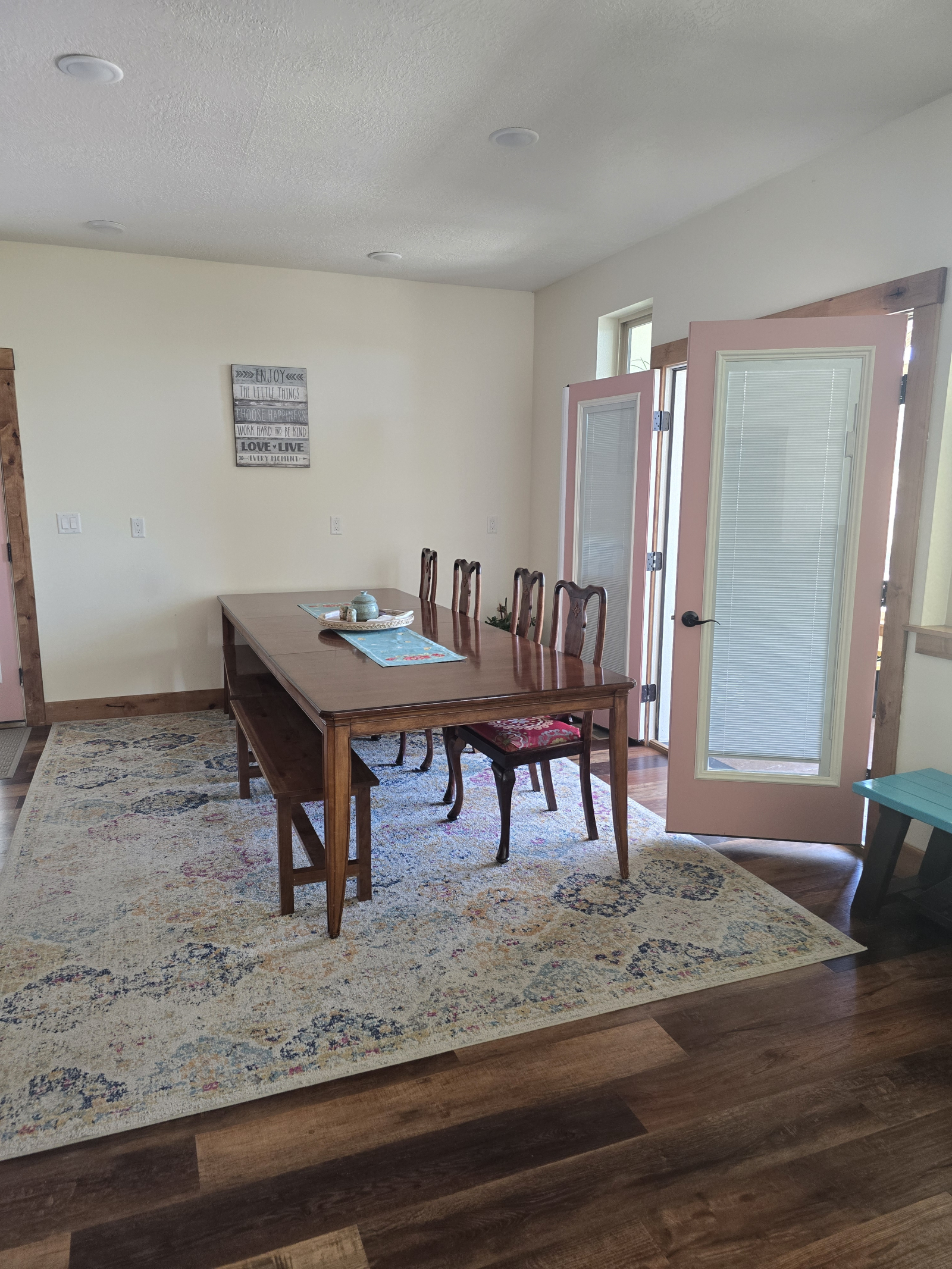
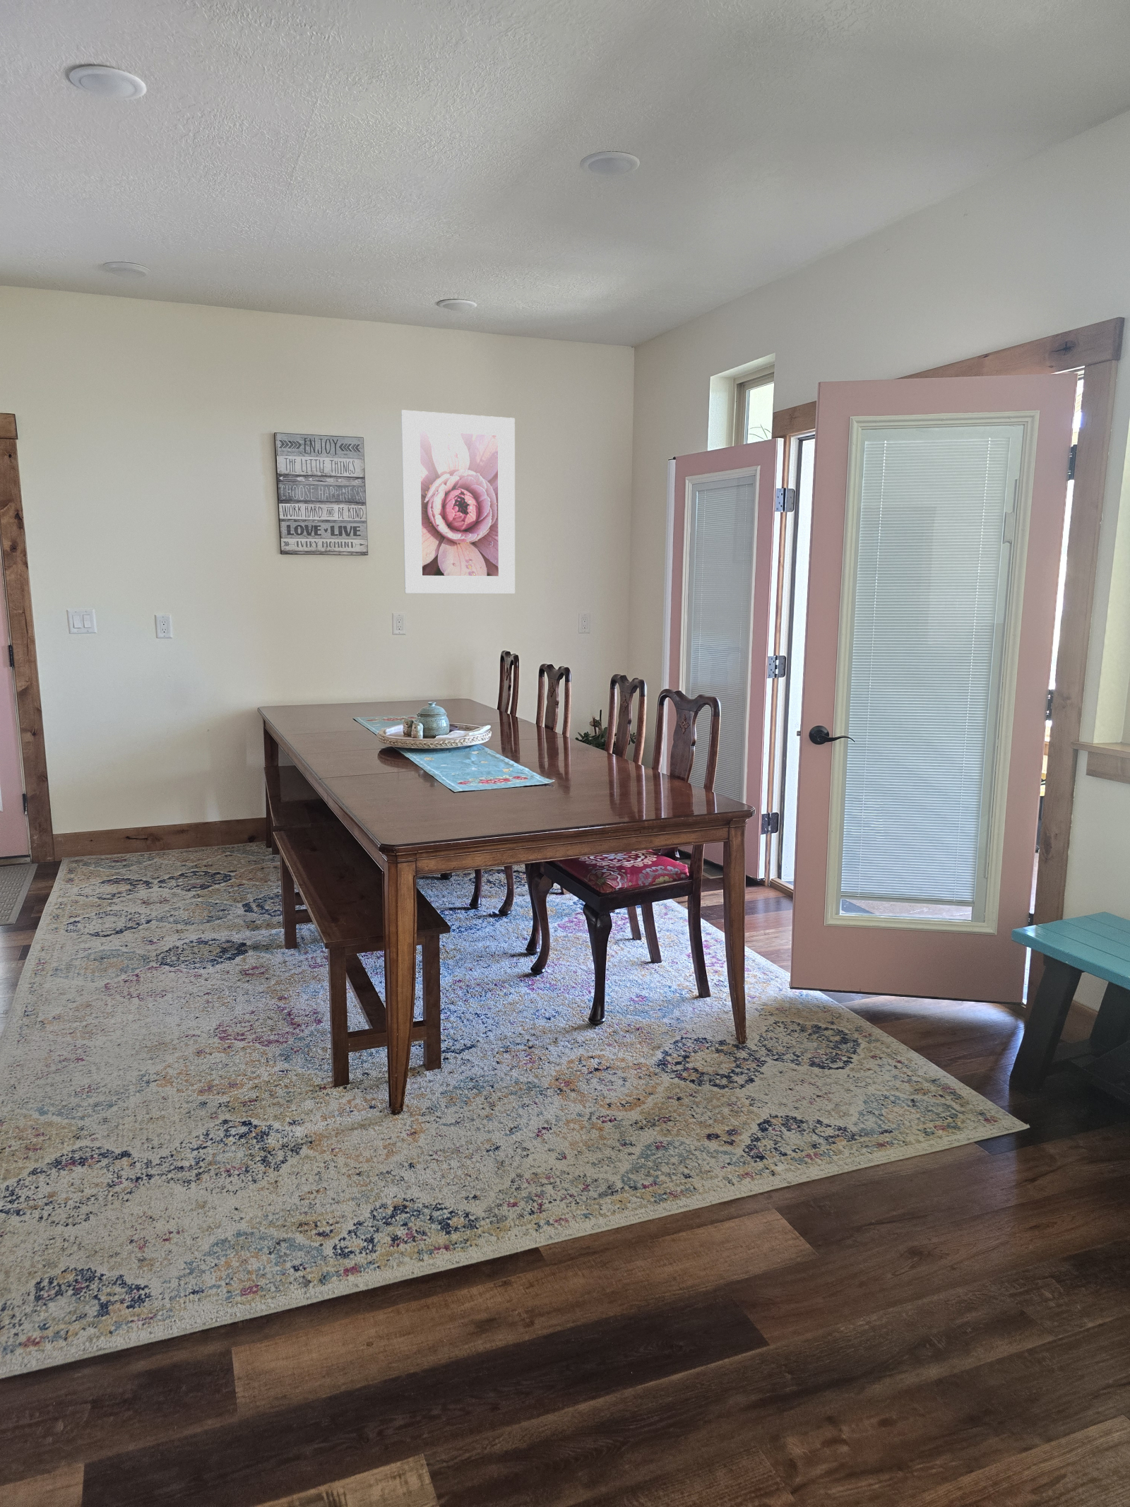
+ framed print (459, 505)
